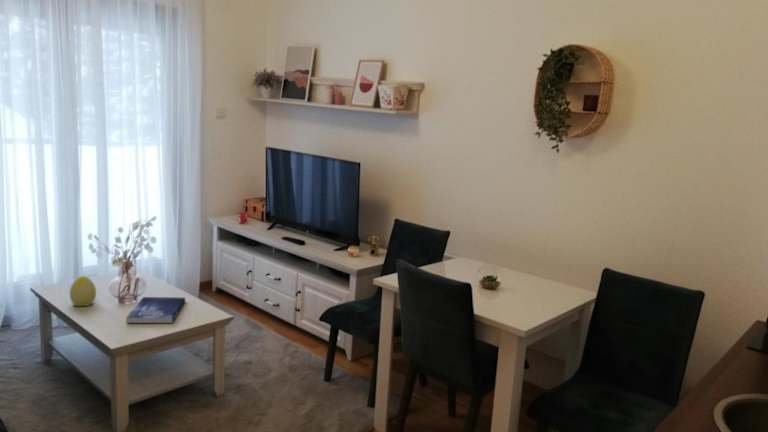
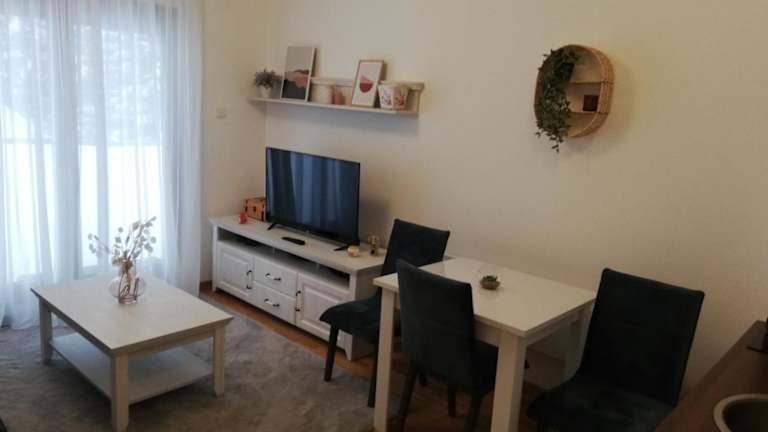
- decorative egg (82, 290)
- book (157, 309)
